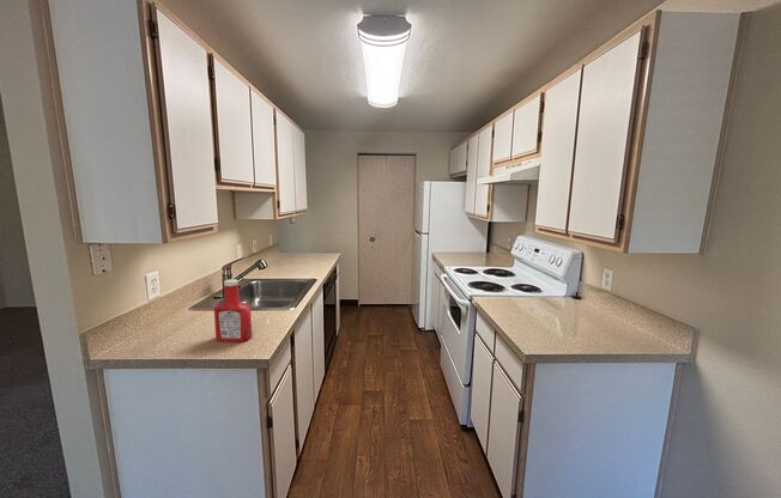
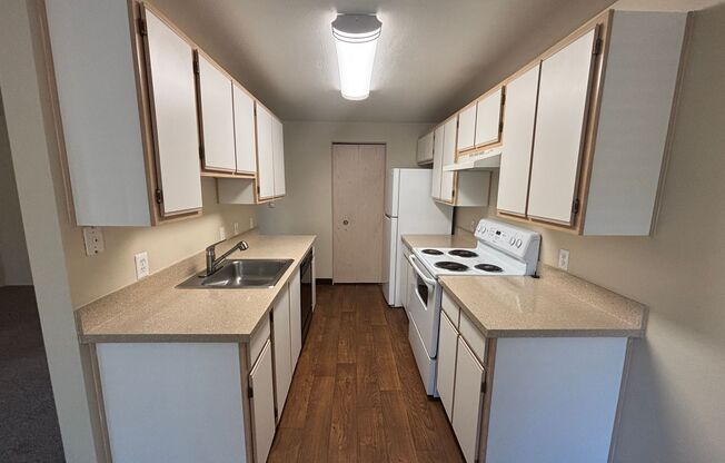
- soap bottle (232, 309)
